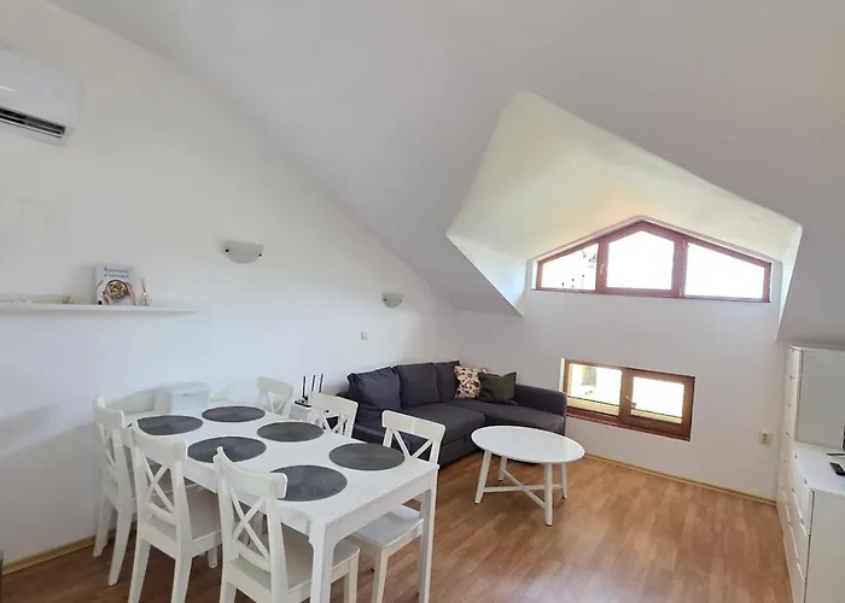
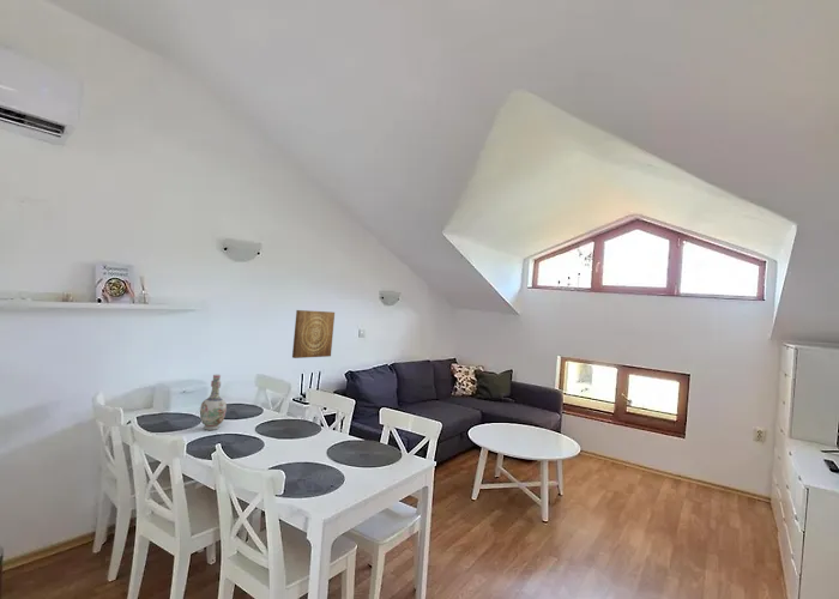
+ wall art (314, 333)
+ vase (213, 401)
